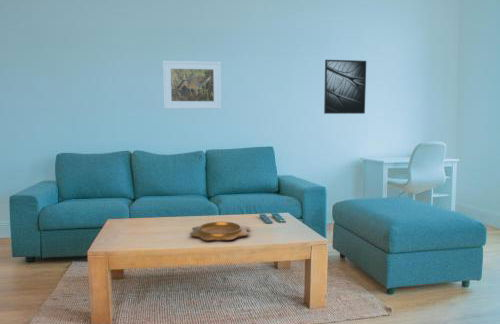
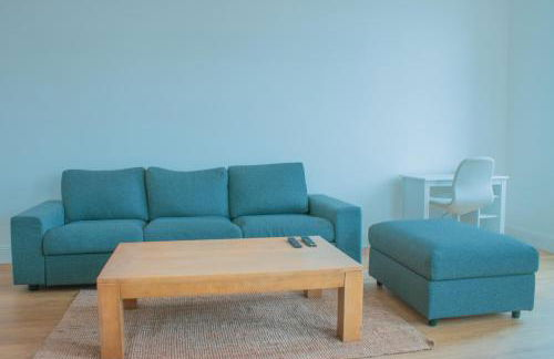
- decorative bowl (220, 230)
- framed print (345, 87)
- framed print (192, 85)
